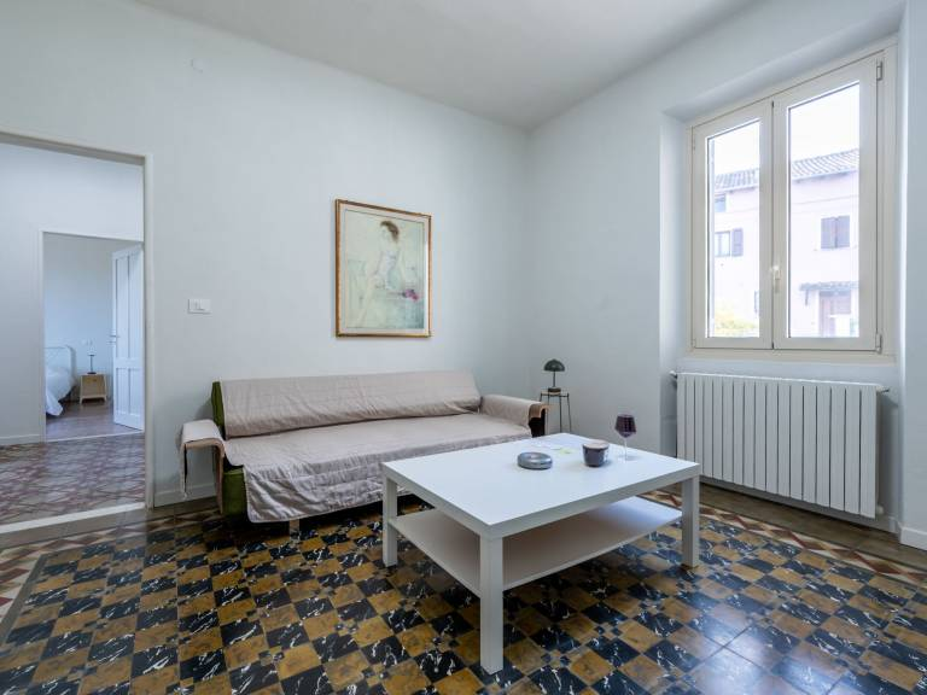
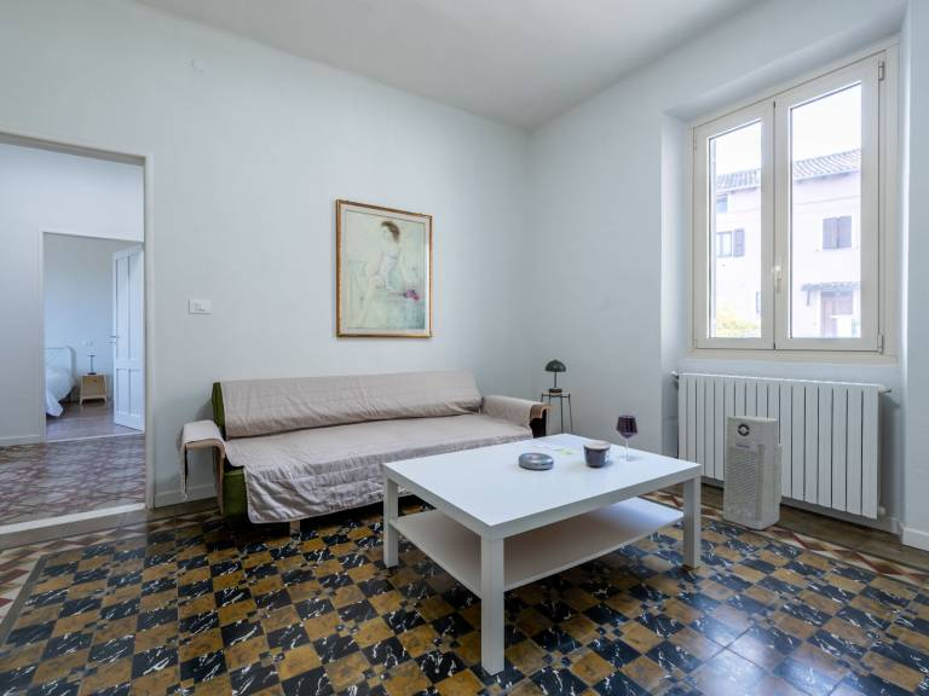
+ air purifier (754, 468)
